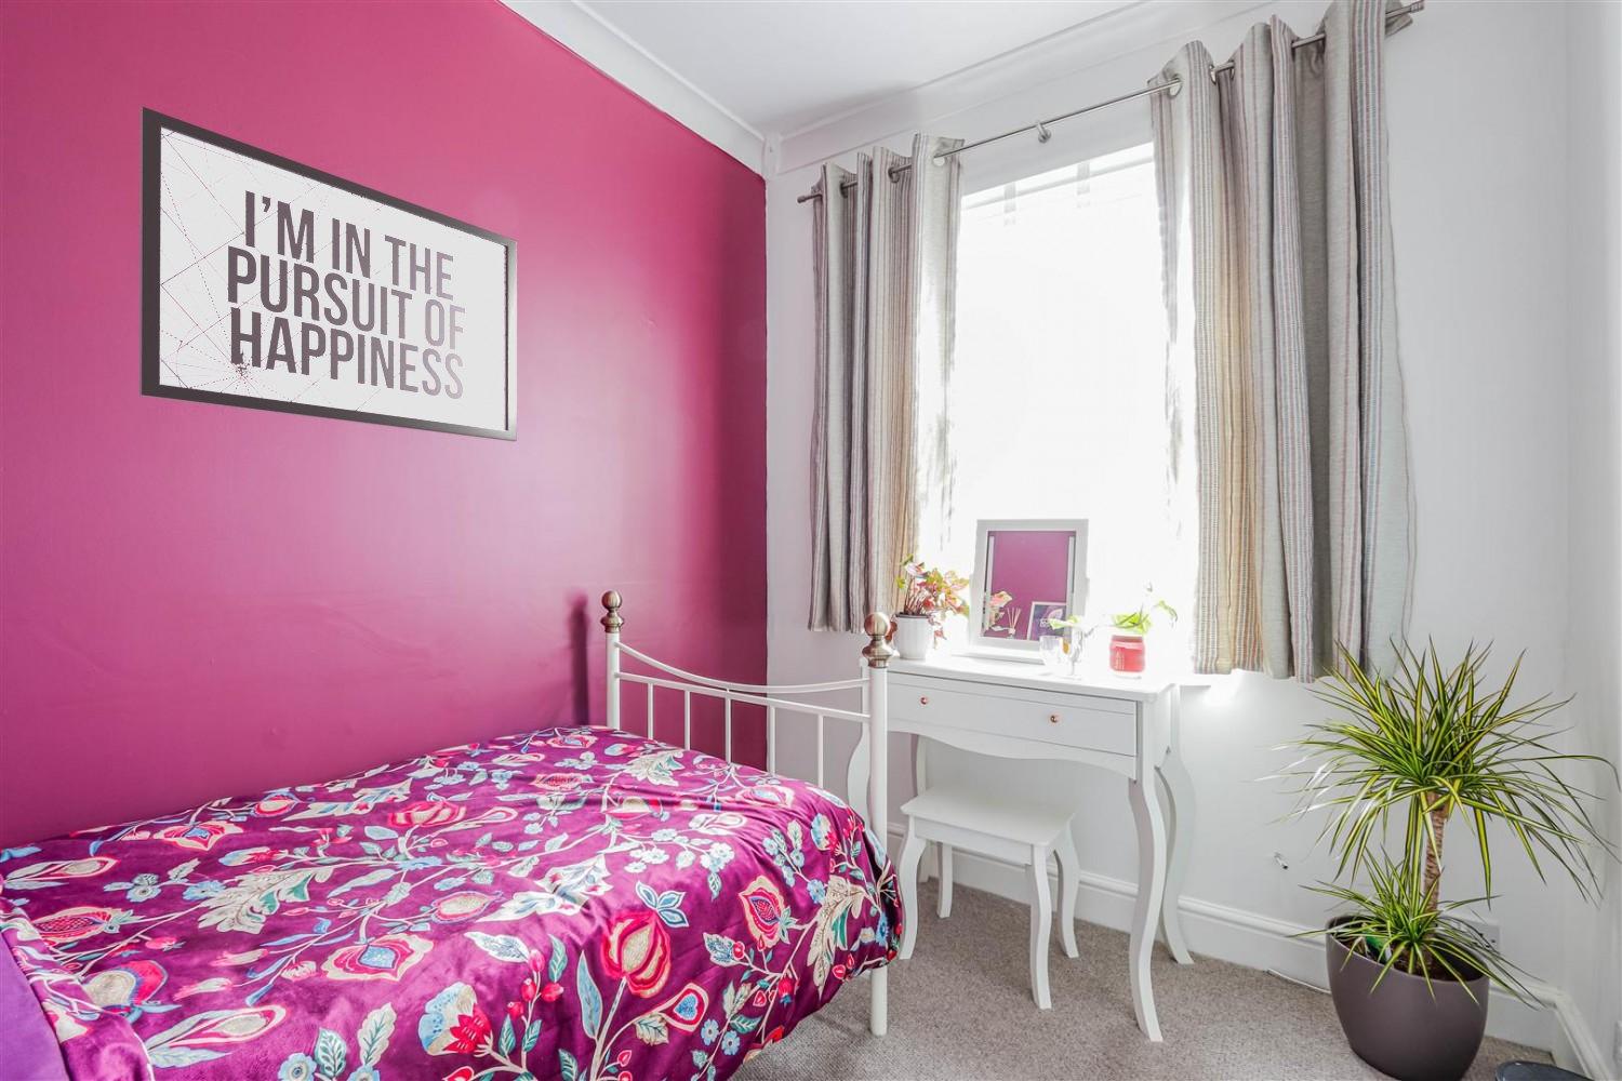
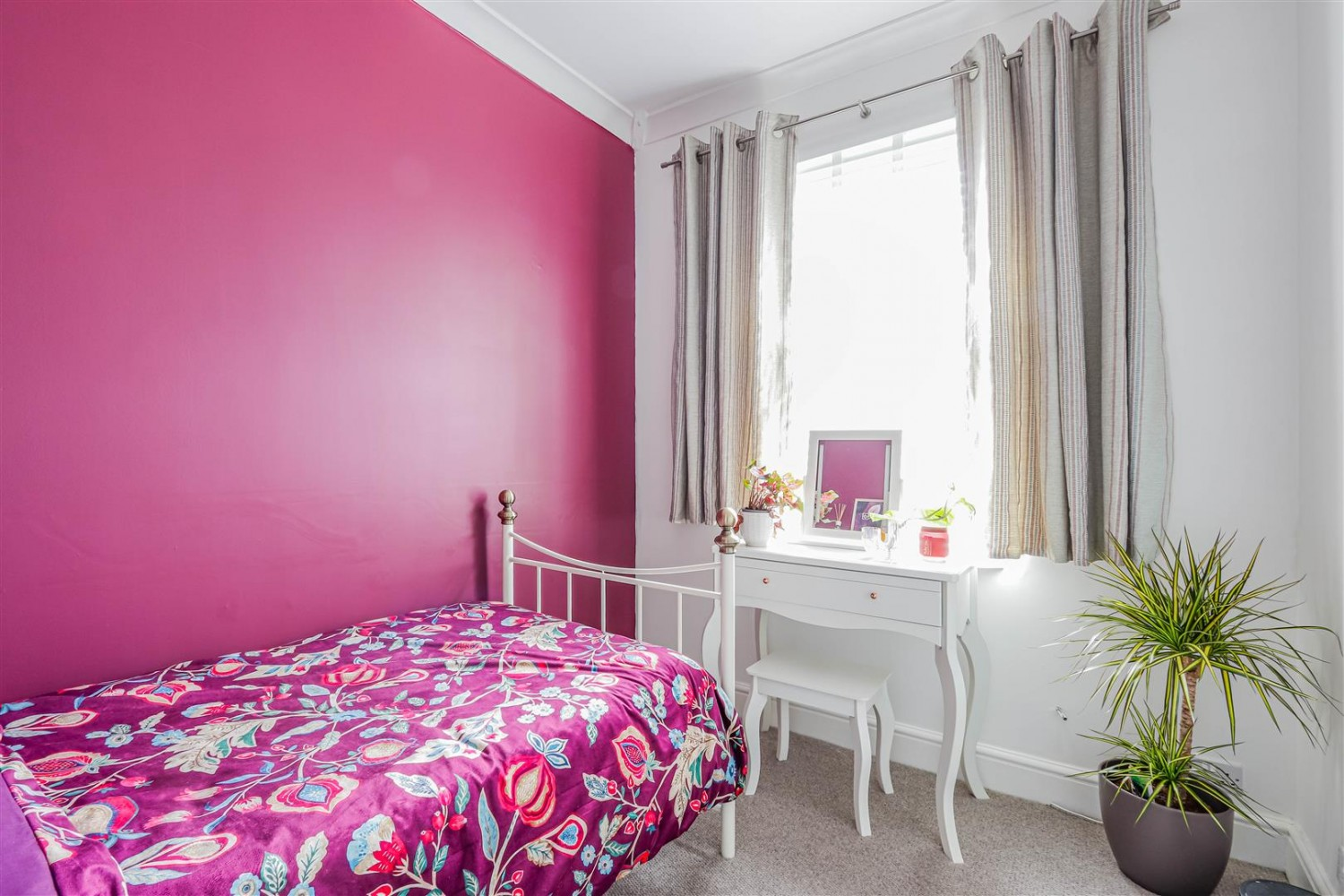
- mirror (361, 304)
